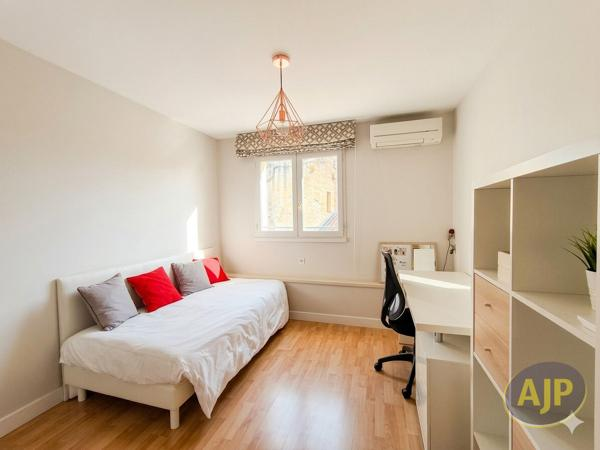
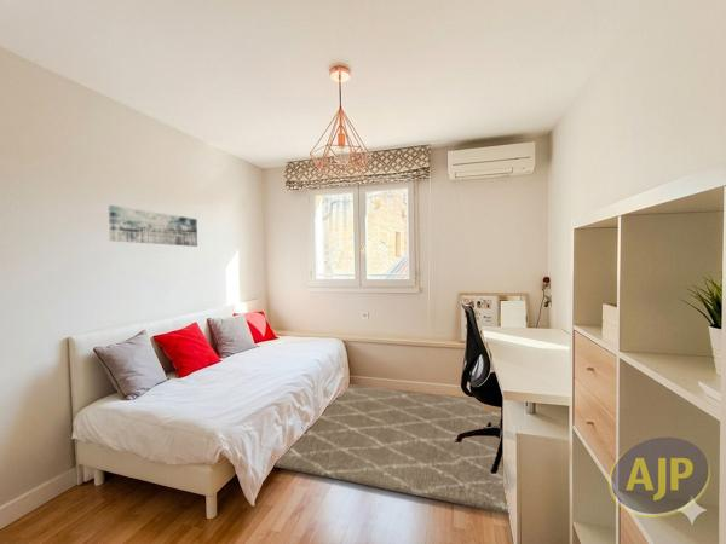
+ wall art (159, 228)
+ rug (379, 423)
